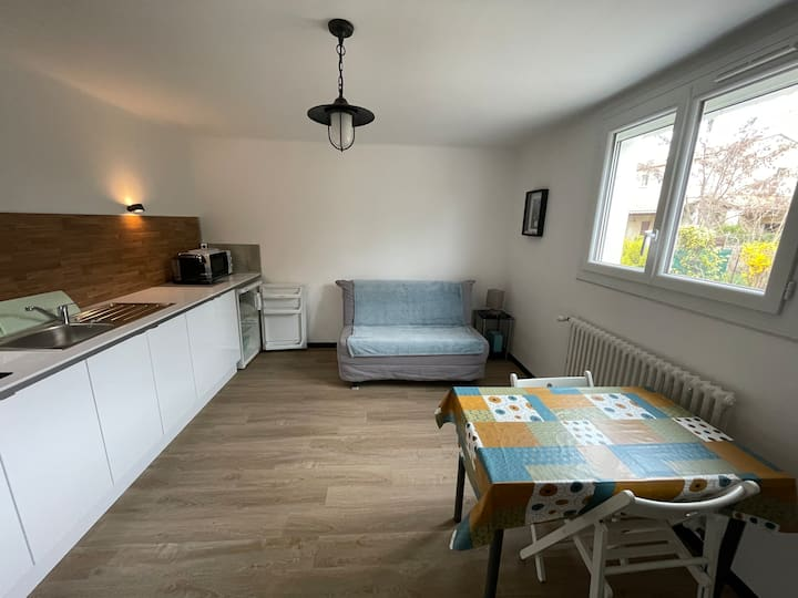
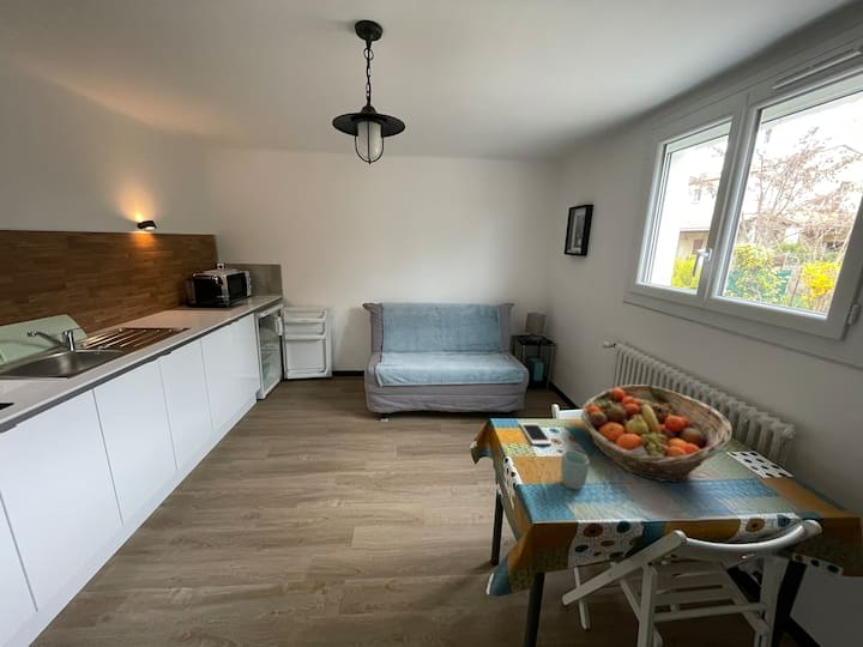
+ cup (573, 471)
+ fruit basket (645, 427)
+ cell phone (535, 433)
